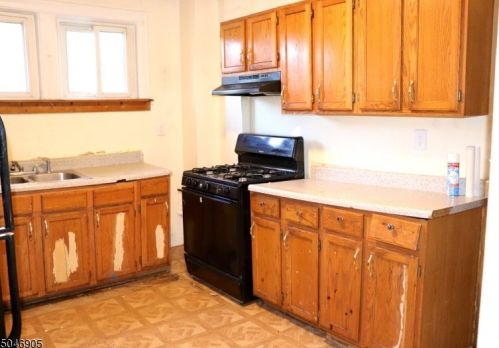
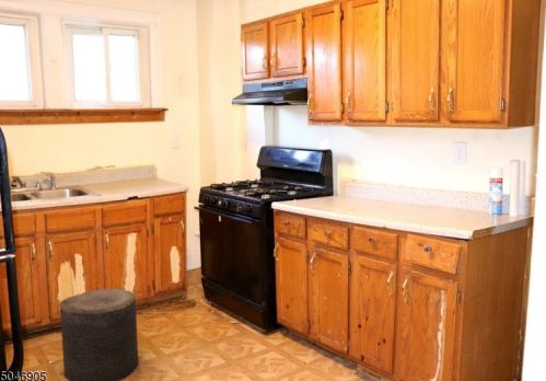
+ stool (100, 334)
